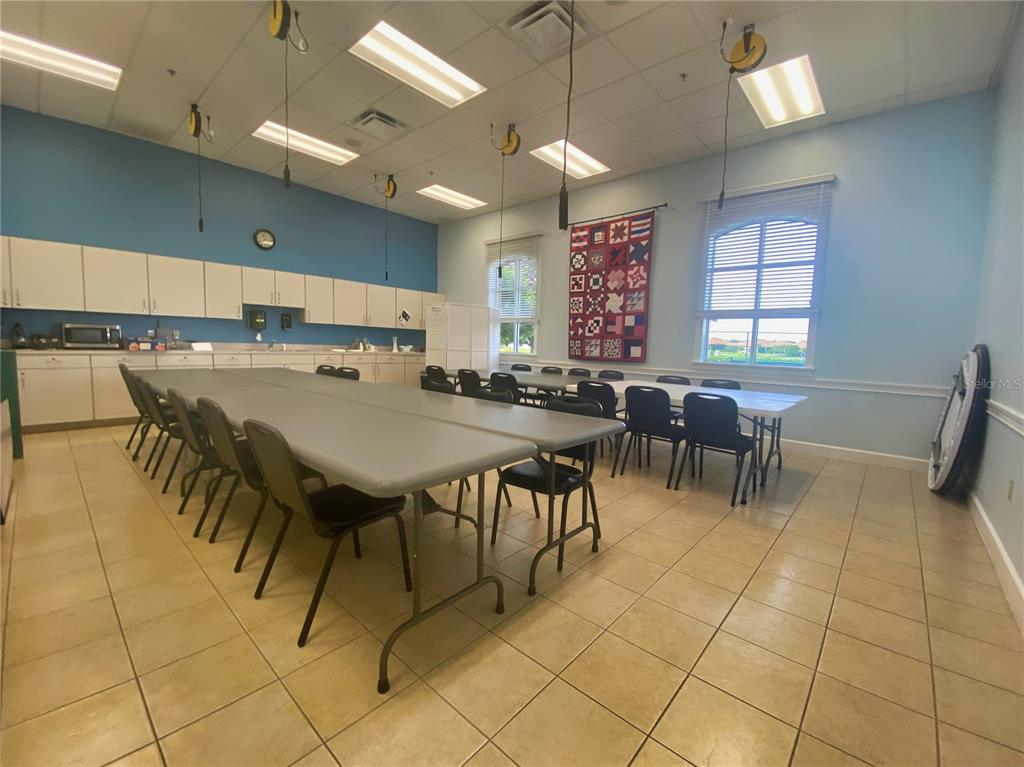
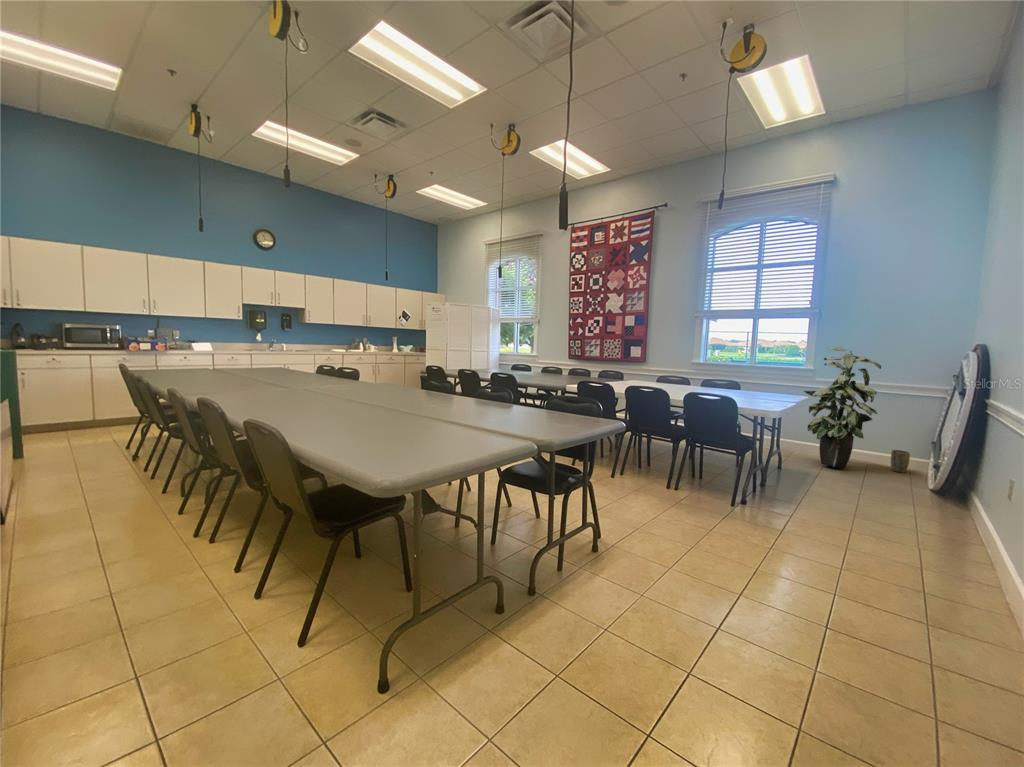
+ indoor plant (837, 407)
+ plant pot (899, 461)
